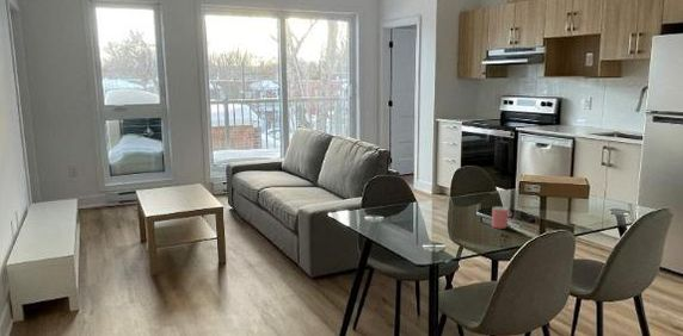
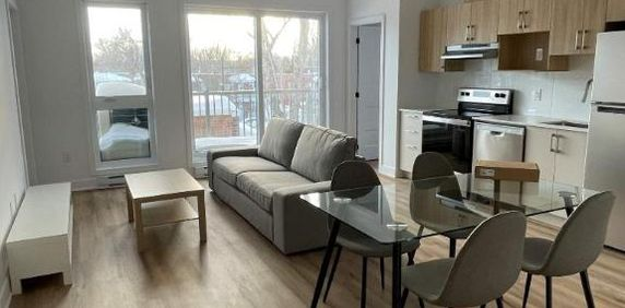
- cup (502, 217)
